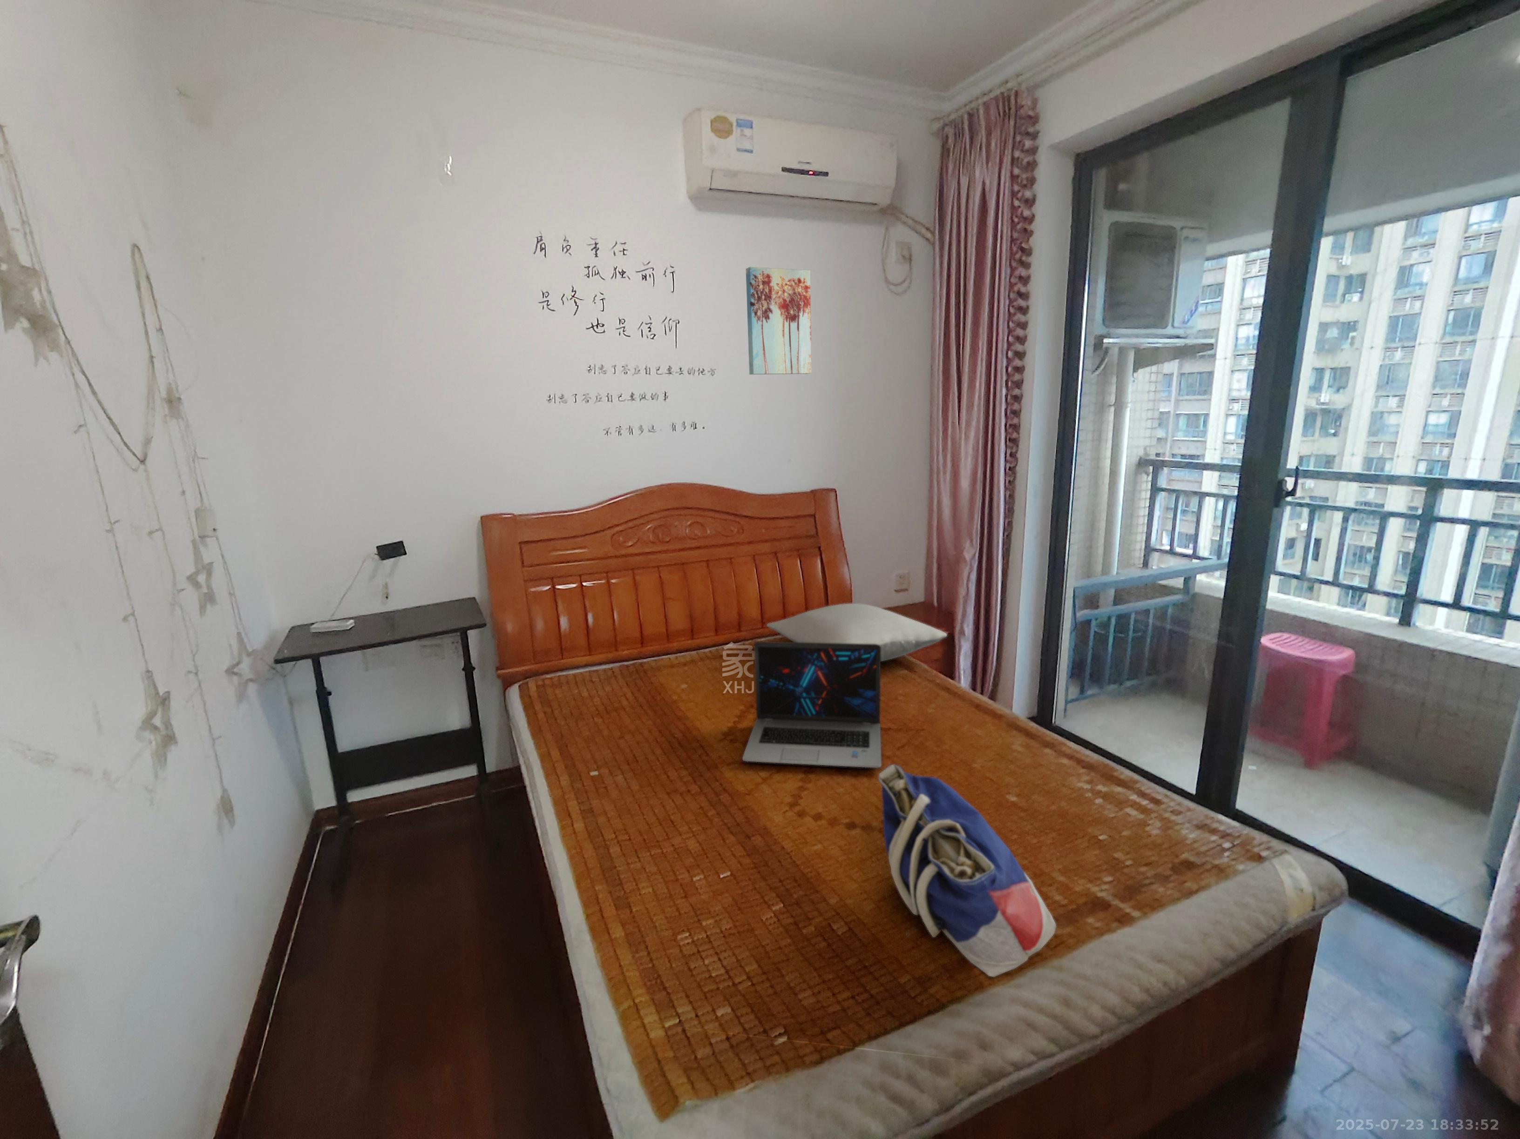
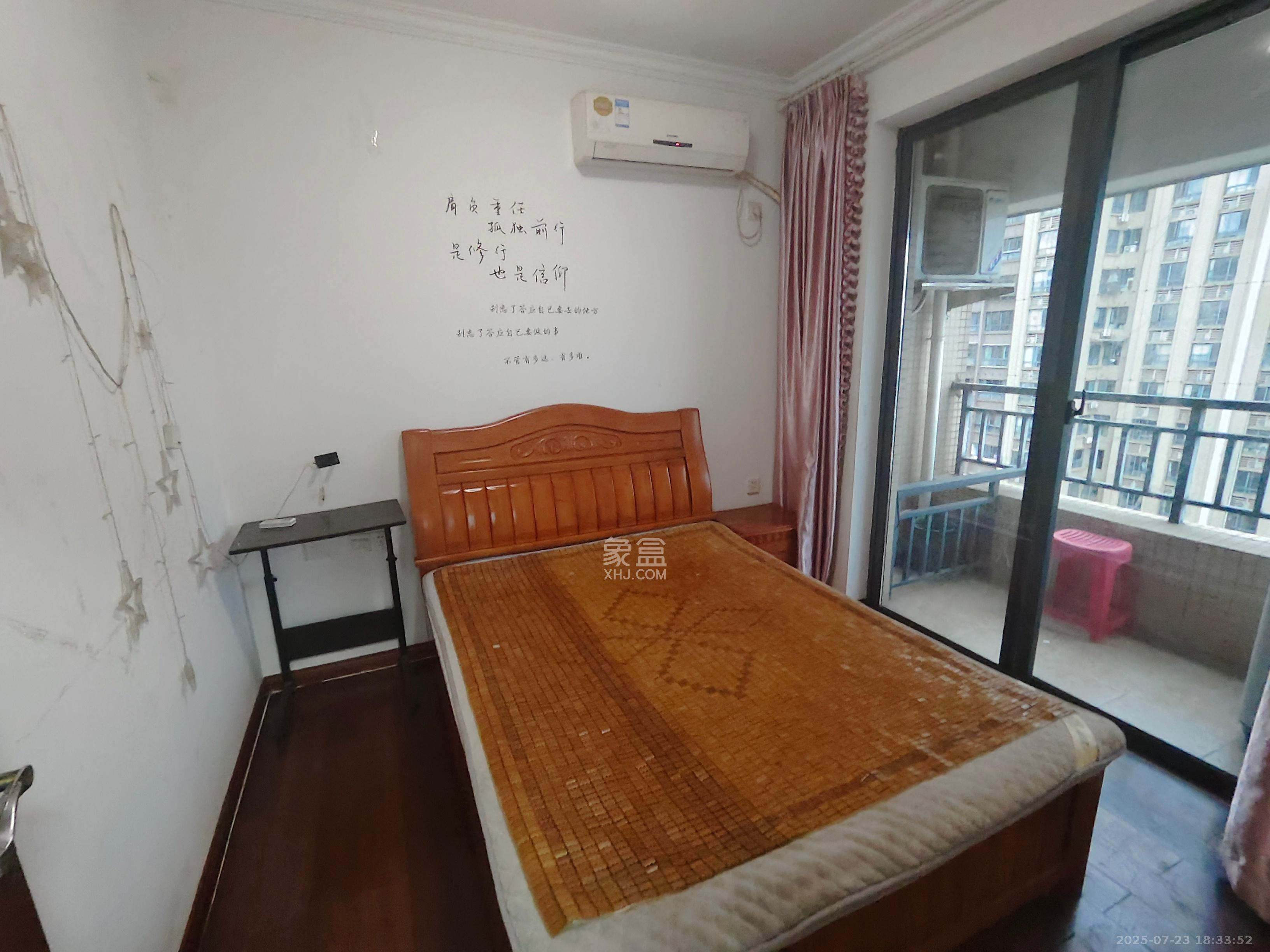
- wall art (779, 323)
- pillow (852, 632)
- laptop (814, 704)
- tote bag (957, 863)
